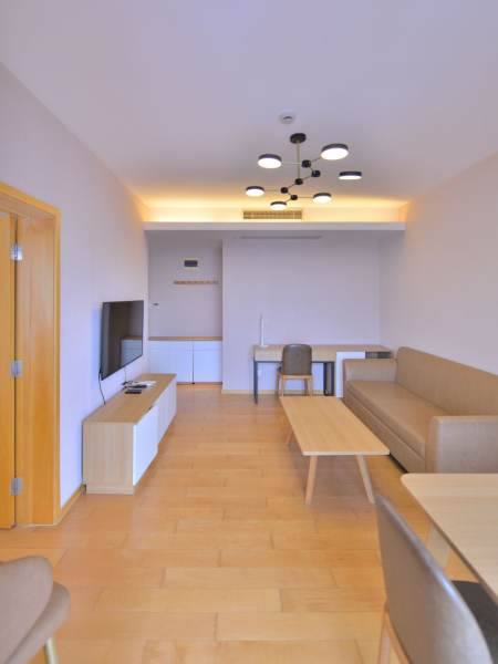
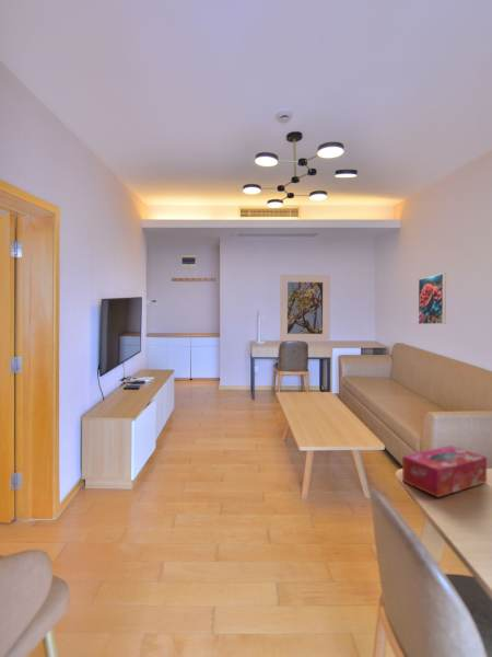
+ tissue box (444, 469)
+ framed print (304, 308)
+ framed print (431, 300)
